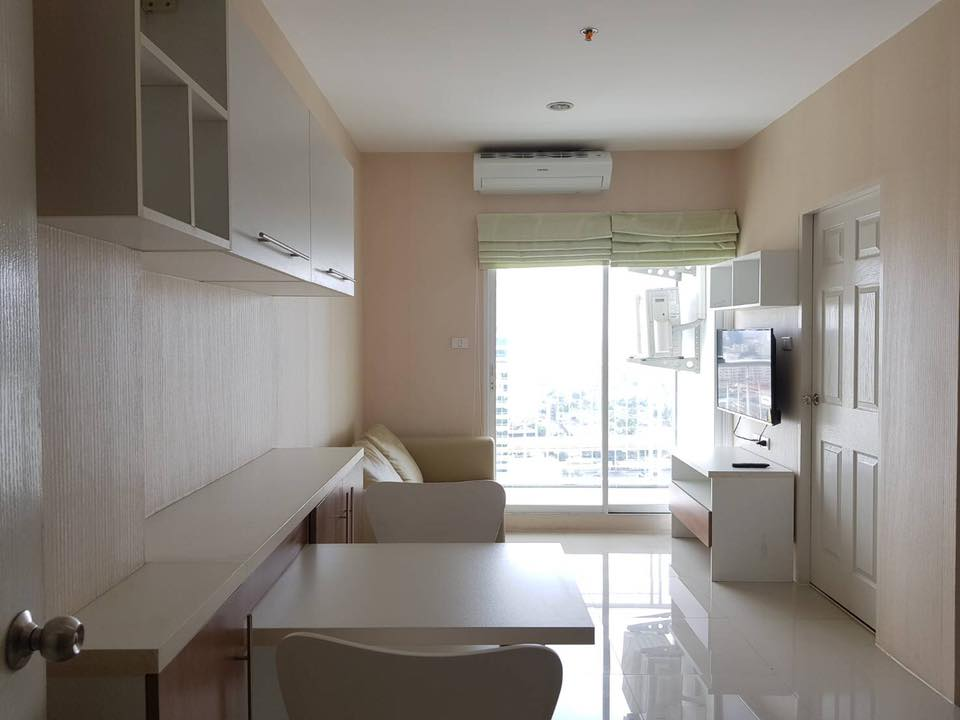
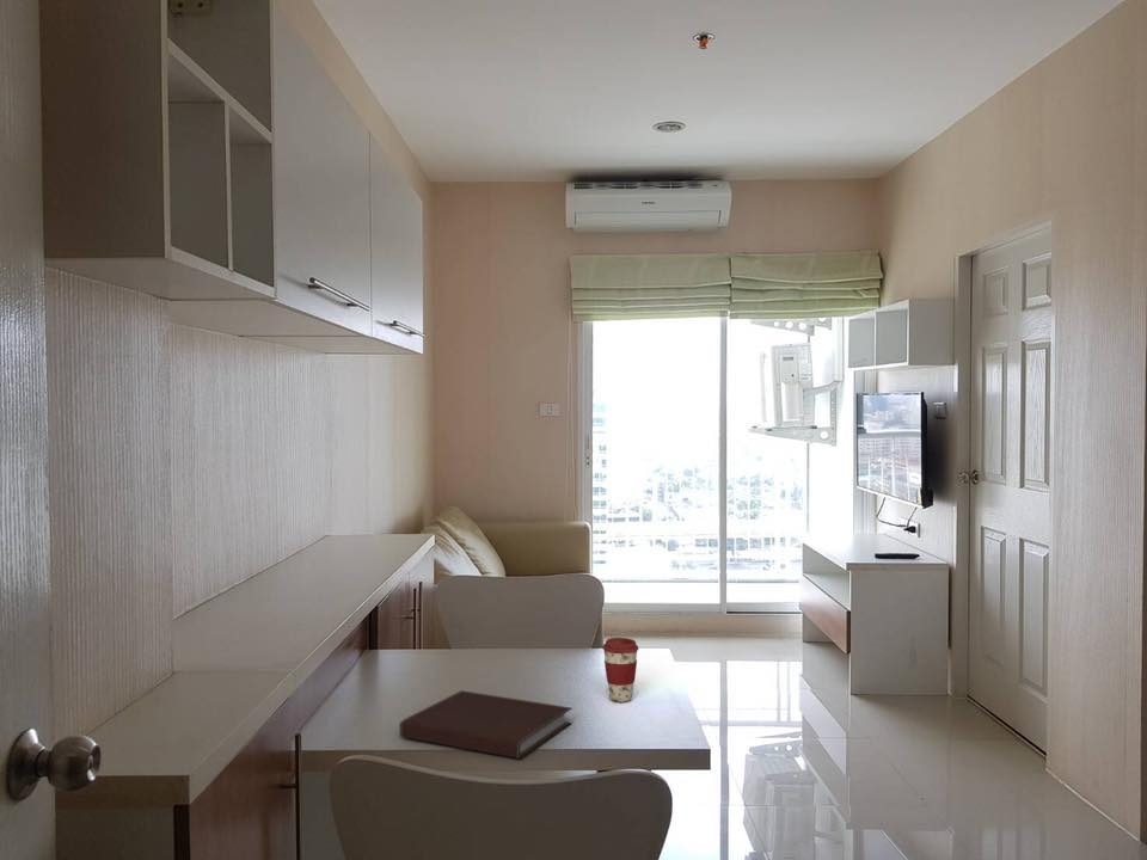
+ notebook (487, 723)
+ coffee cup (620, 669)
